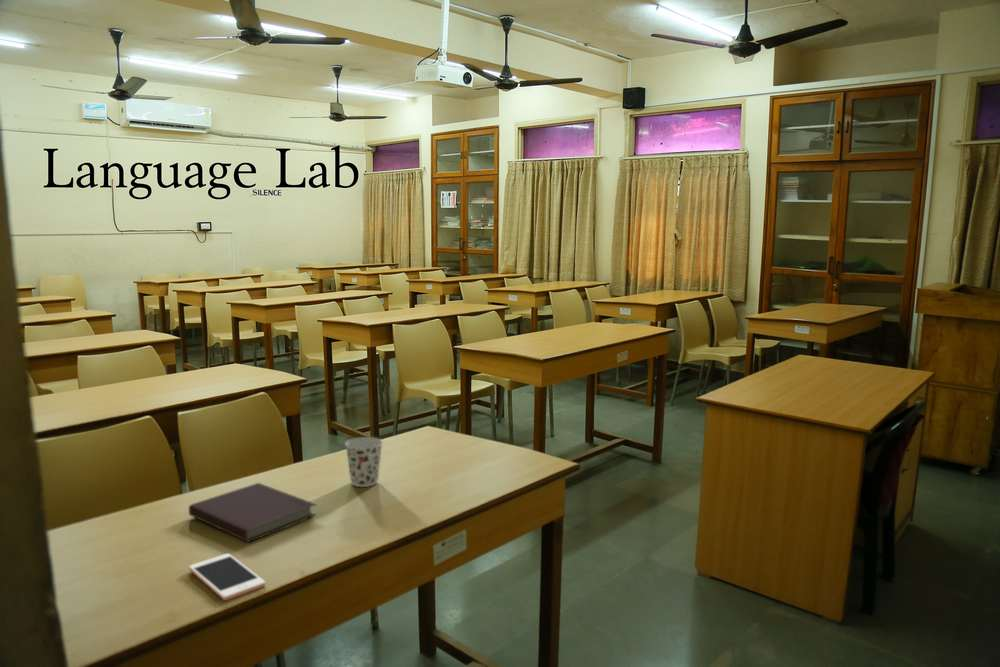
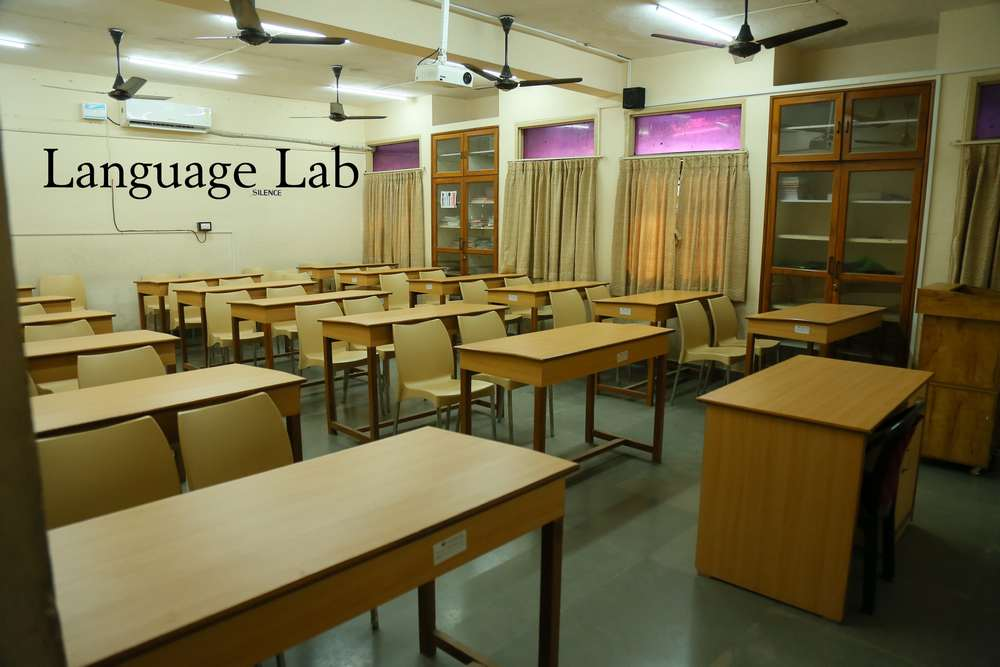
- cup (364, 462)
- cell phone (226, 575)
- notebook (253, 510)
